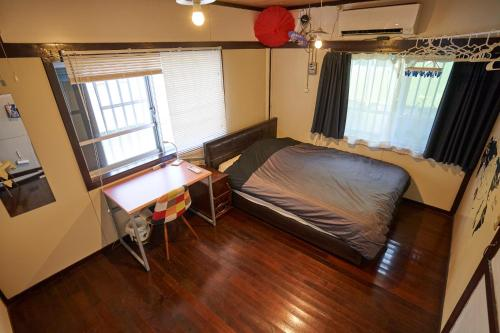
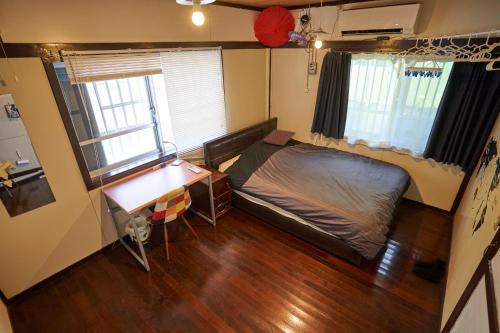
+ boots (429, 266)
+ pillow (278, 136)
